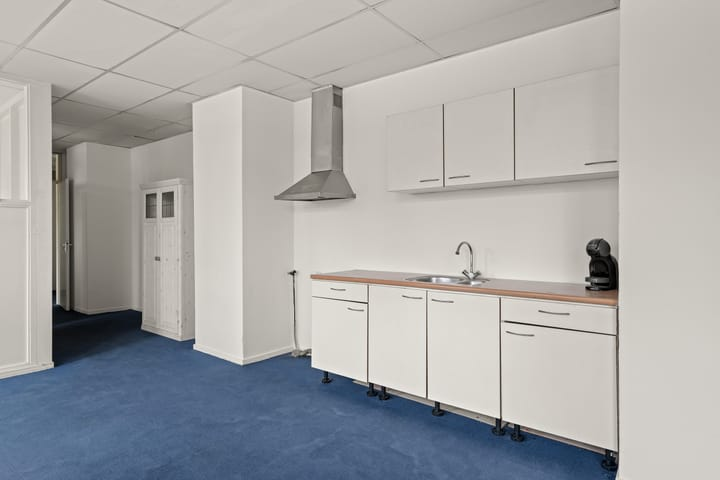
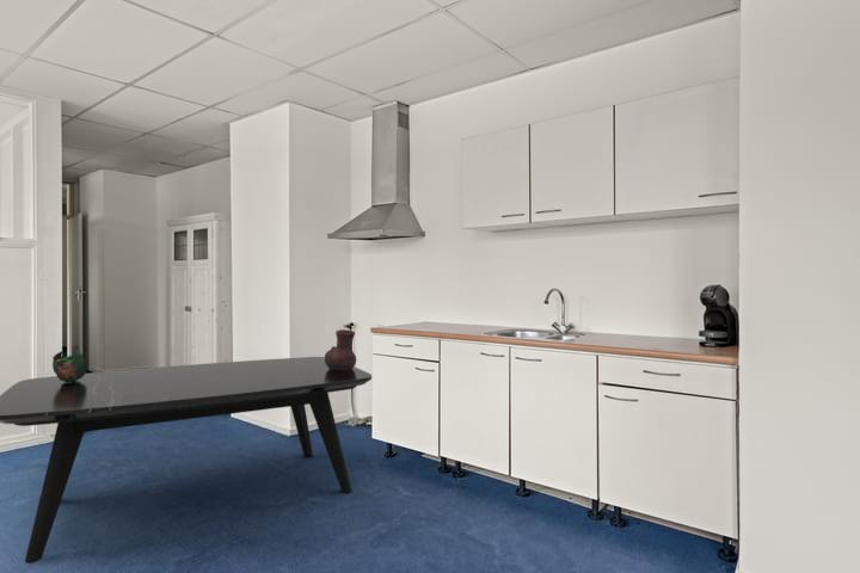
+ decorative bowl (69, 365)
+ dining table (202, 417)
+ pitcher (340, 349)
